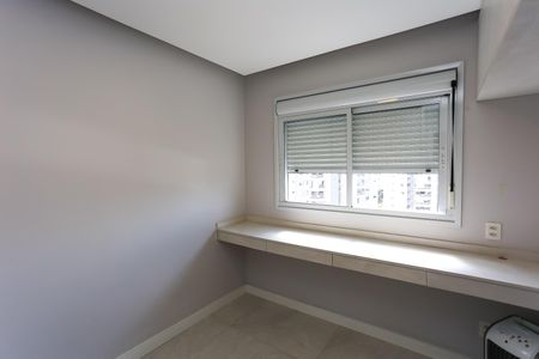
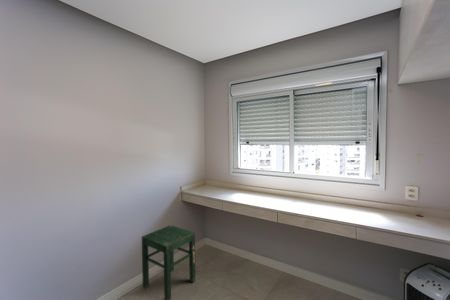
+ stool (169, 259)
